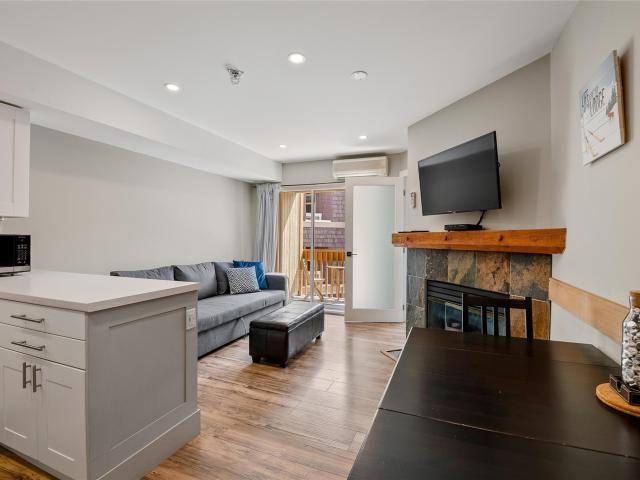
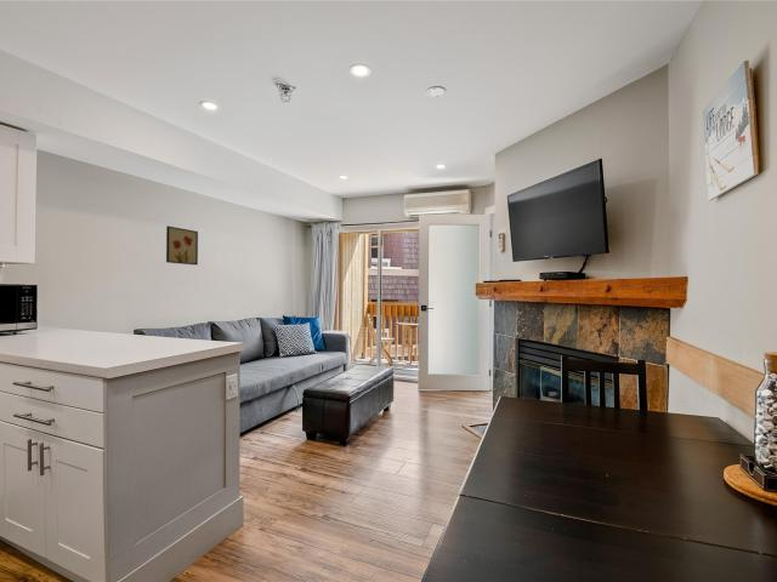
+ wall art (182, 246)
